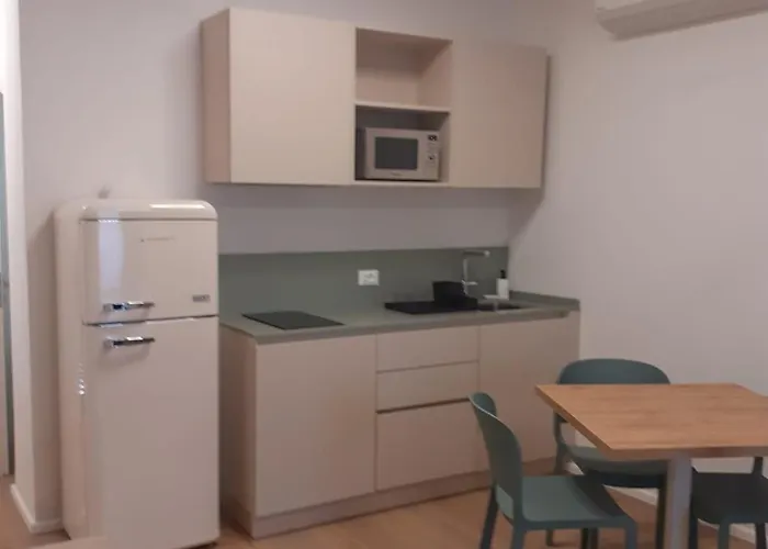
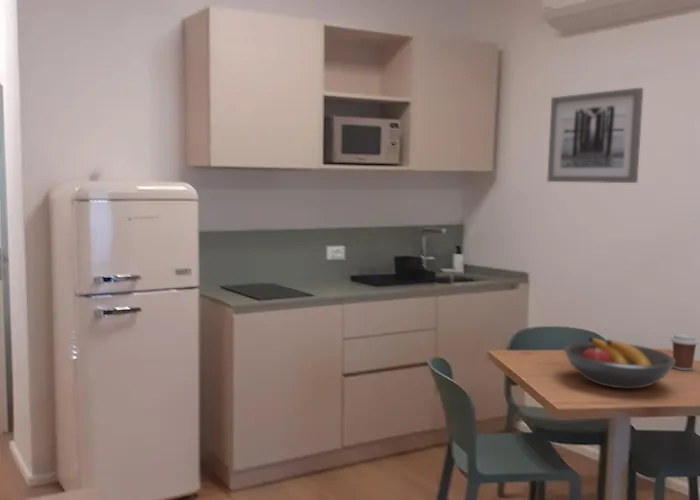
+ coffee cup (683, 351)
+ wall art (591, 137)
+ fruit bowl (617, 364)
